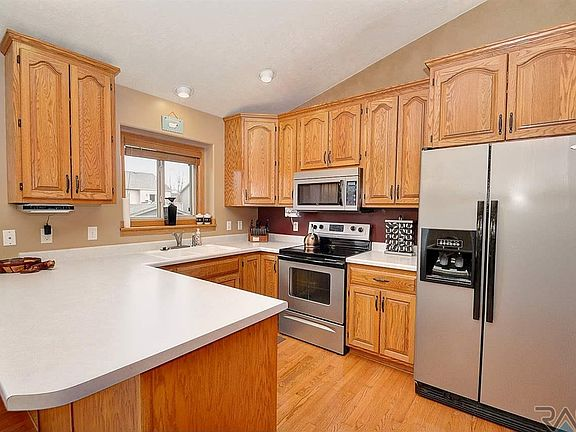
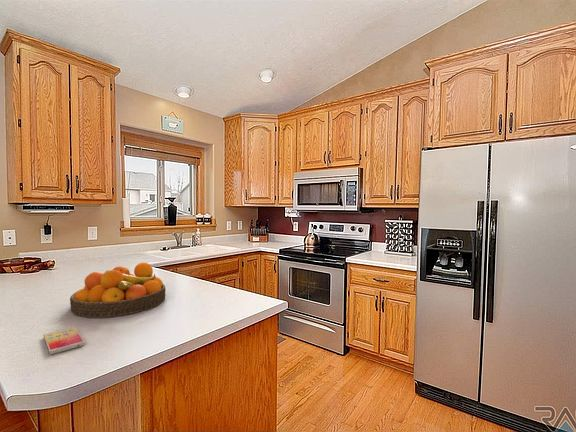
+ smartphone (63, 339)
+ fruit bowl (121, 284)
